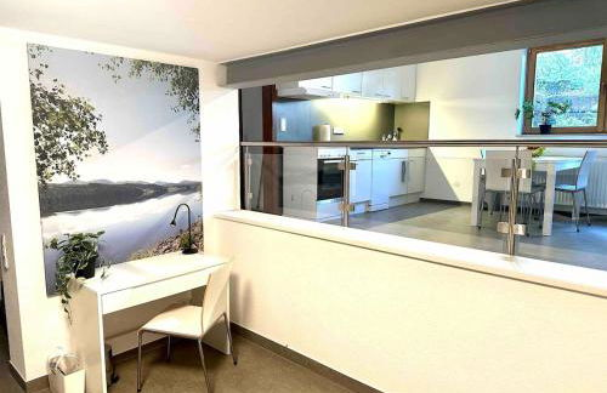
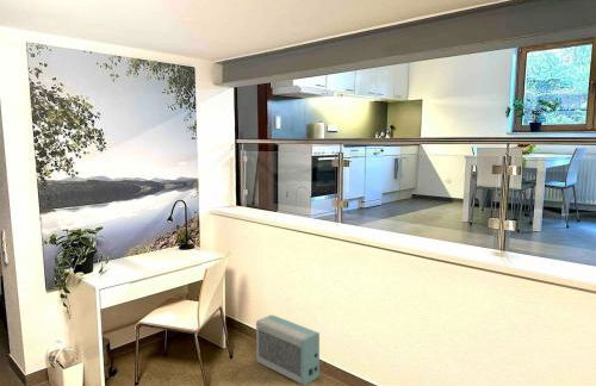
+ air purifier (286, 348)
